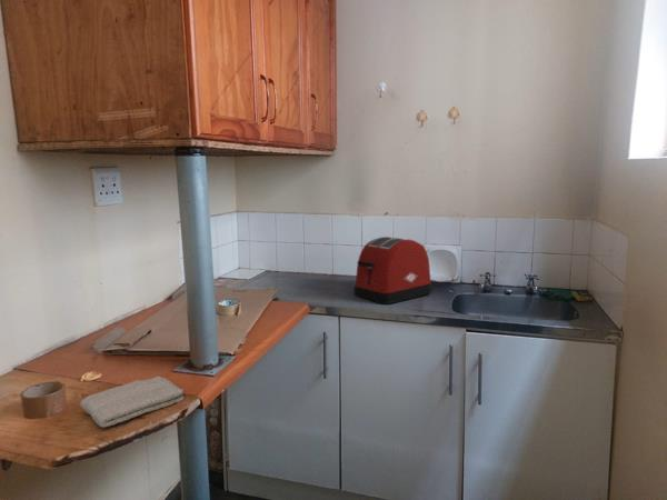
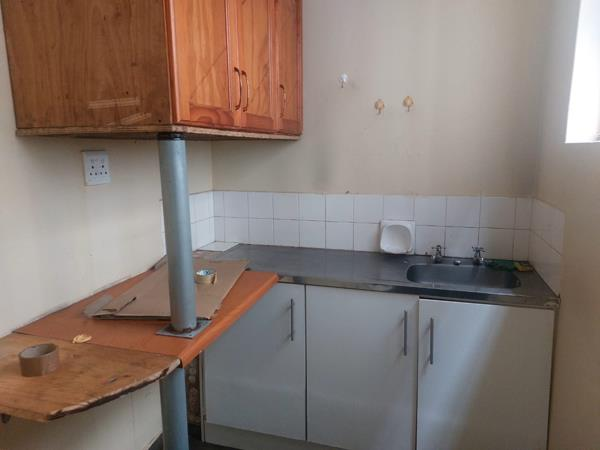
- washcloth (133, 398)
- toaster (391, 267)
